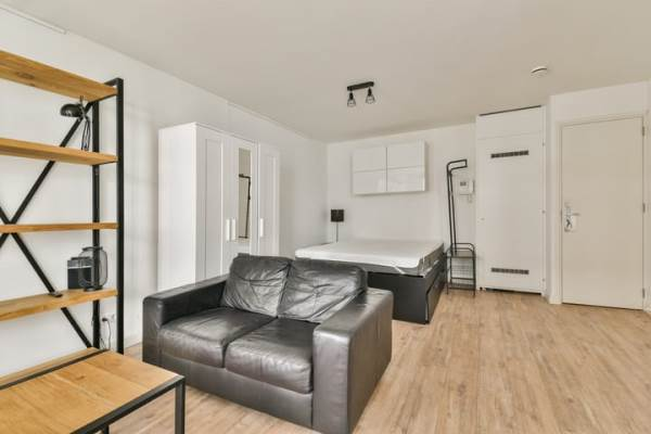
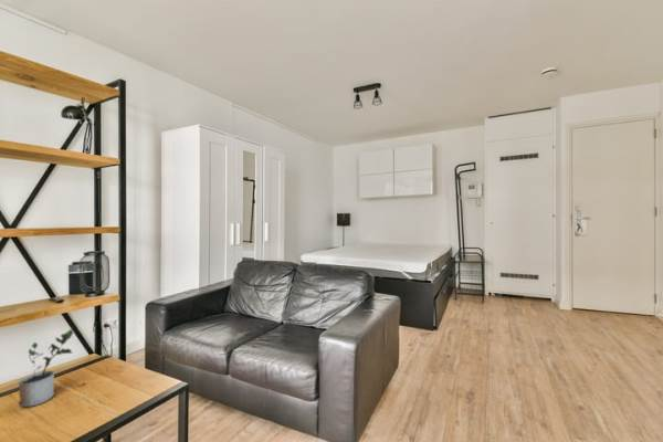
+ potted plant (45, 367)
